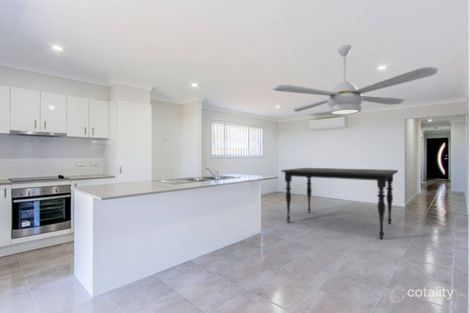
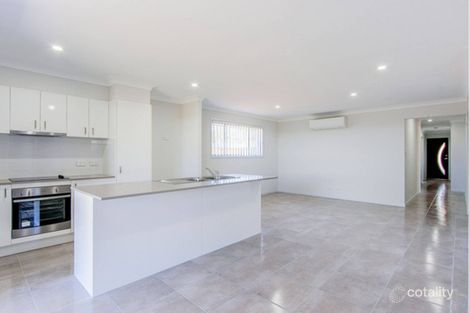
- dining table (338, 178)
- ceiling fan (344, 79)
